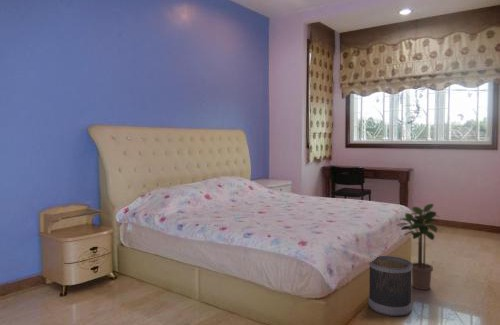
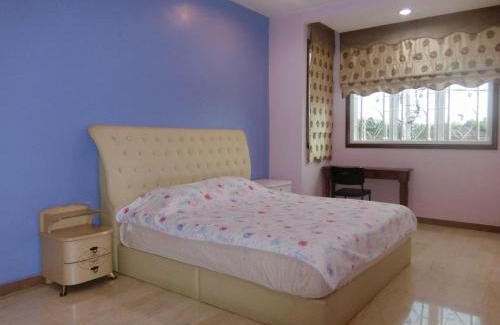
- wastebasket (390, 284)
- potted plant (418, 245)
